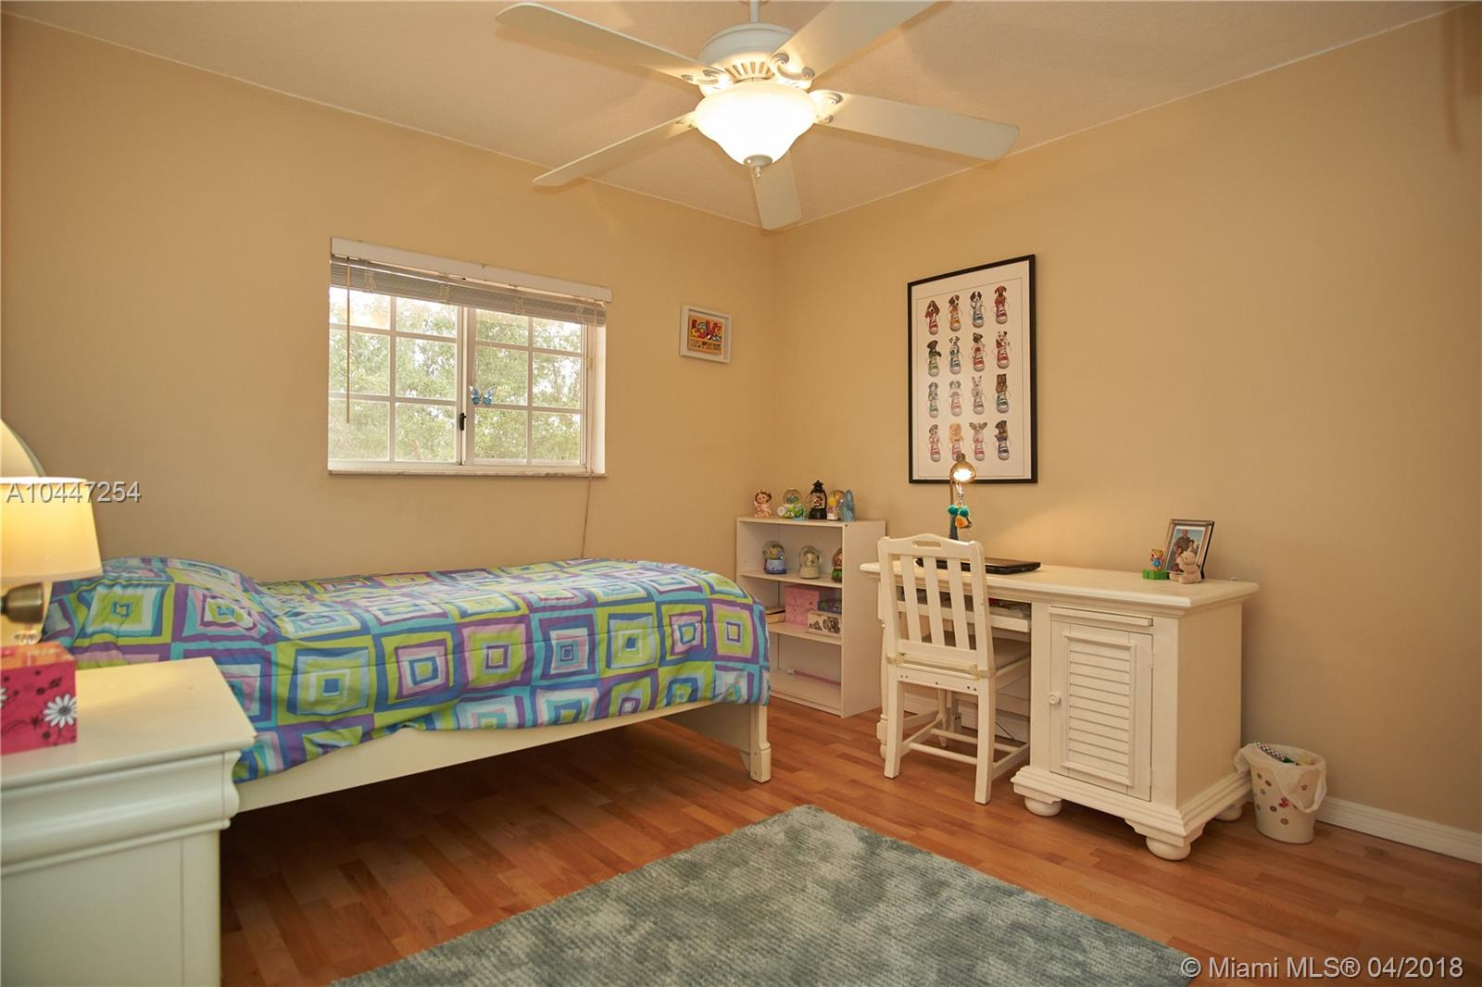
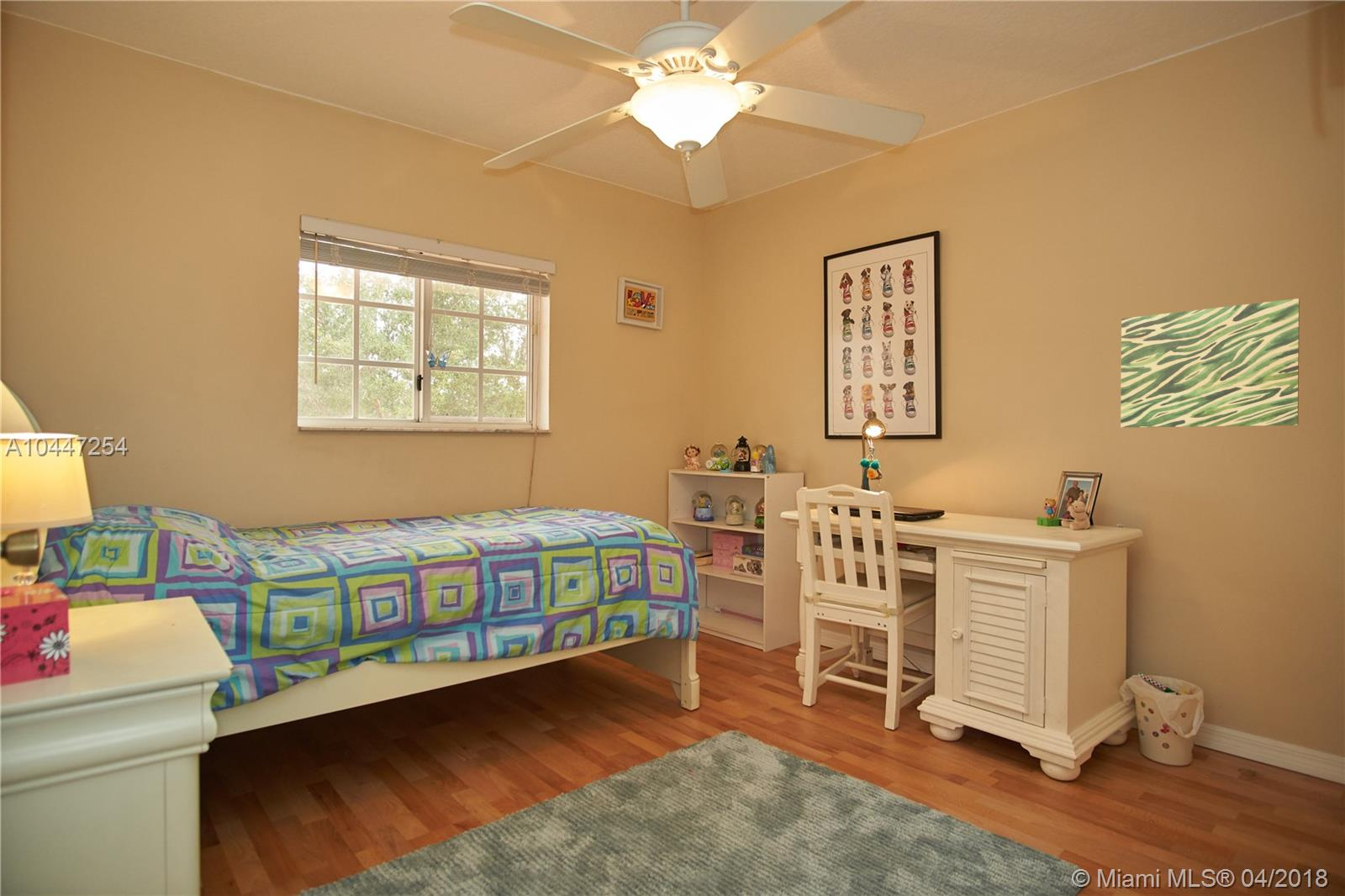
+ wall art (1203, 367)
